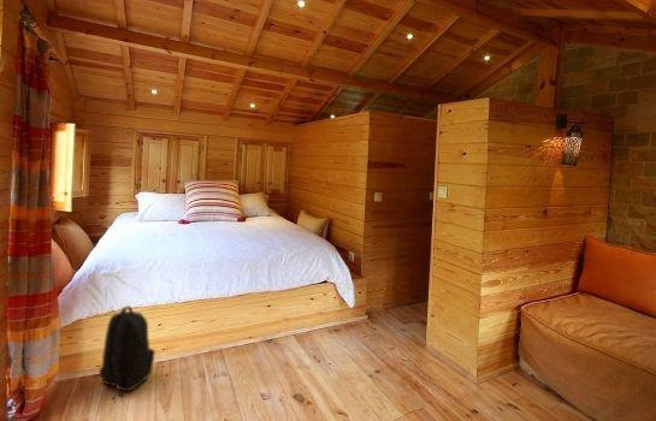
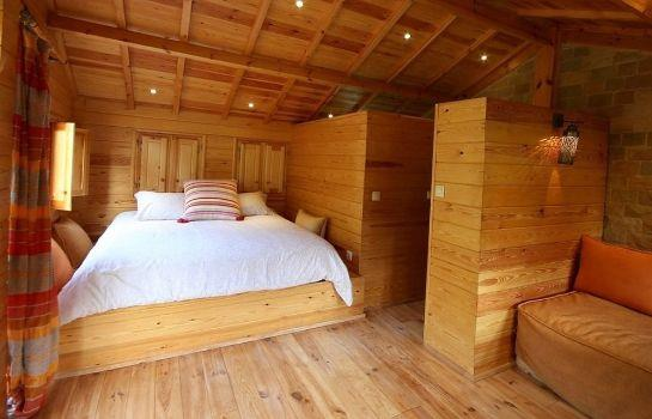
- backpack (126, 344)
